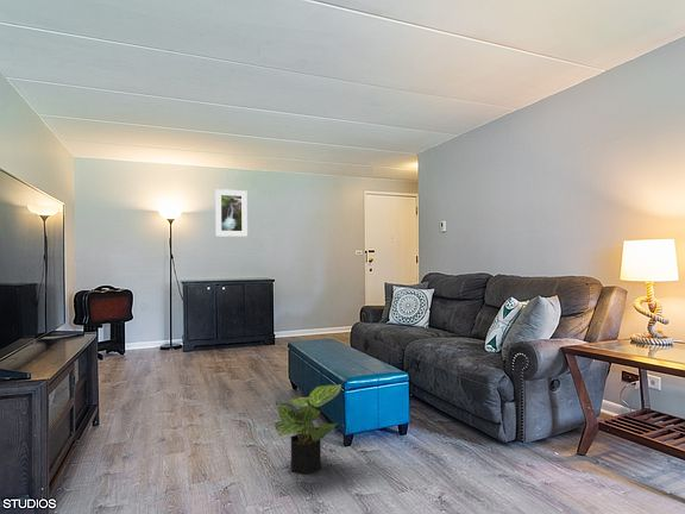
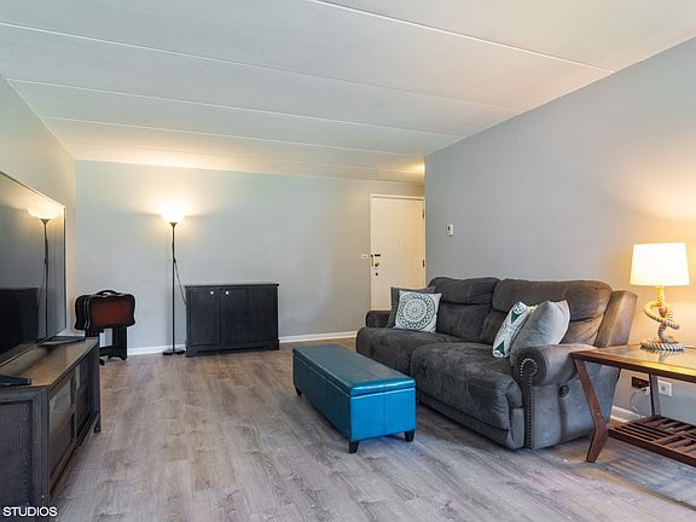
- potted plant (310, 428)
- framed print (231, 213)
